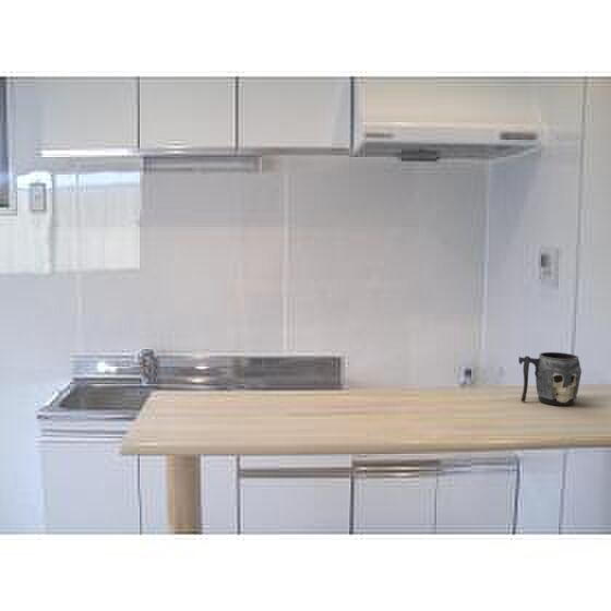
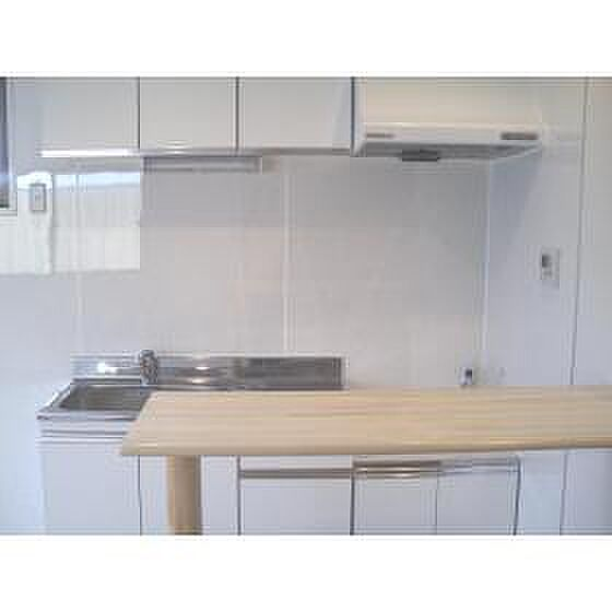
- mug (548, 378)
